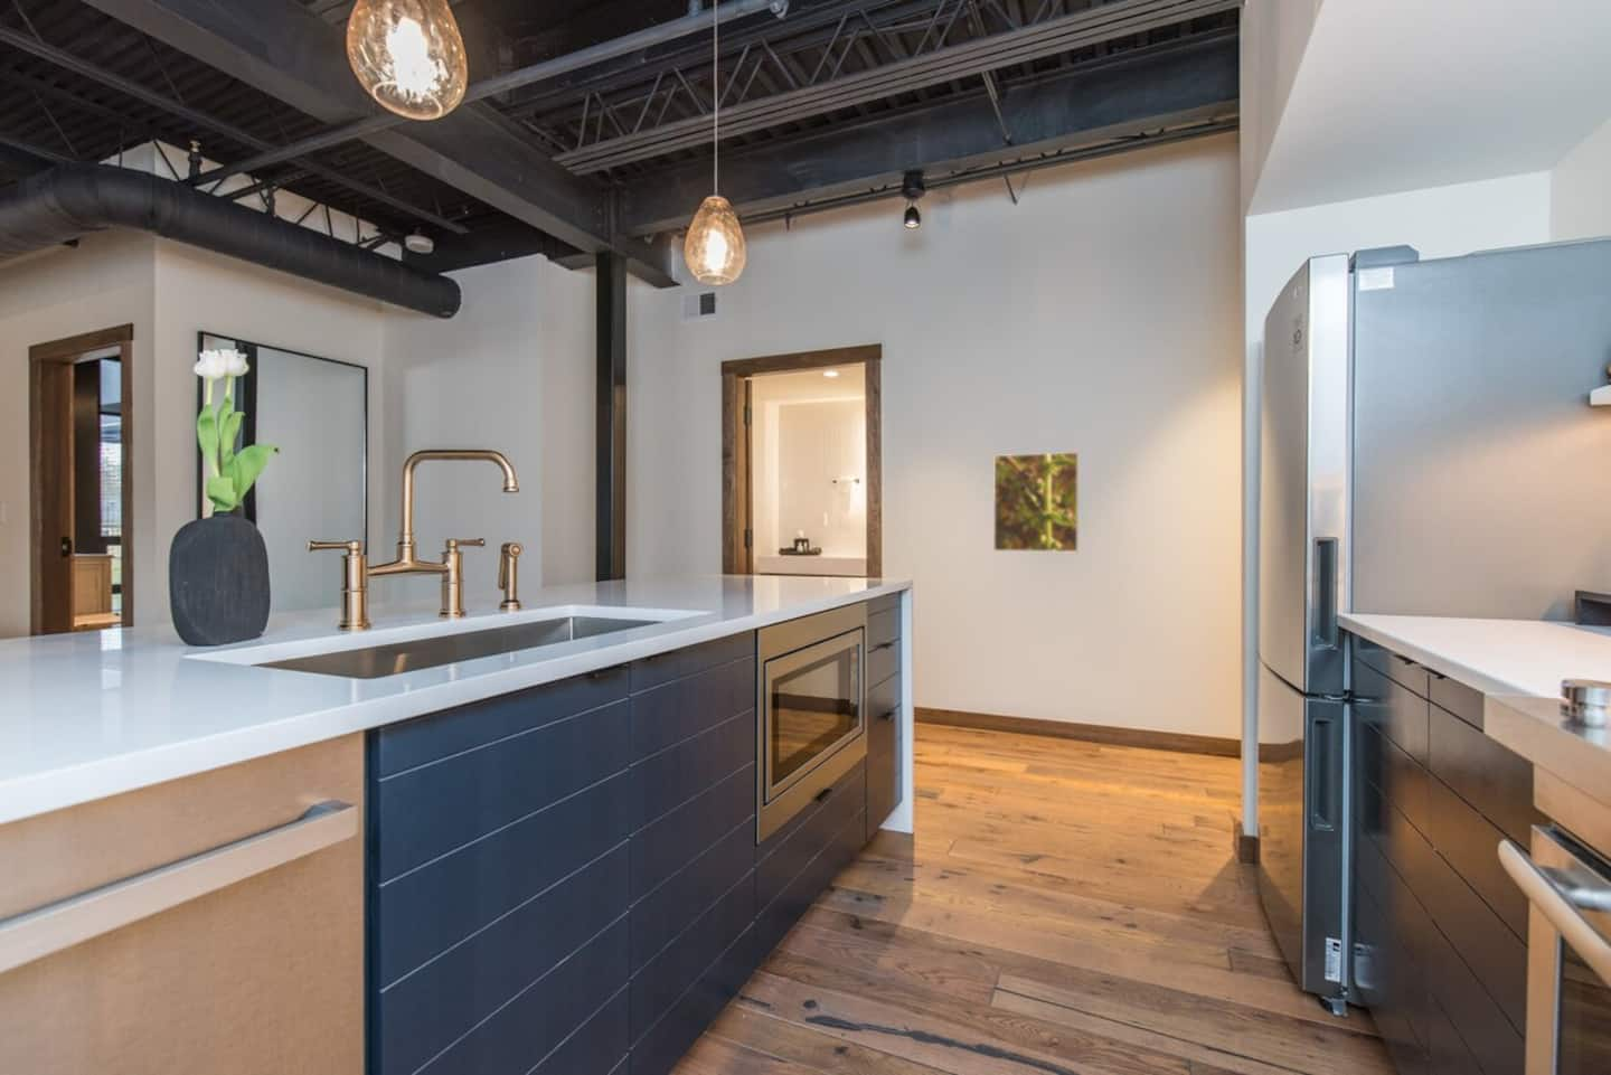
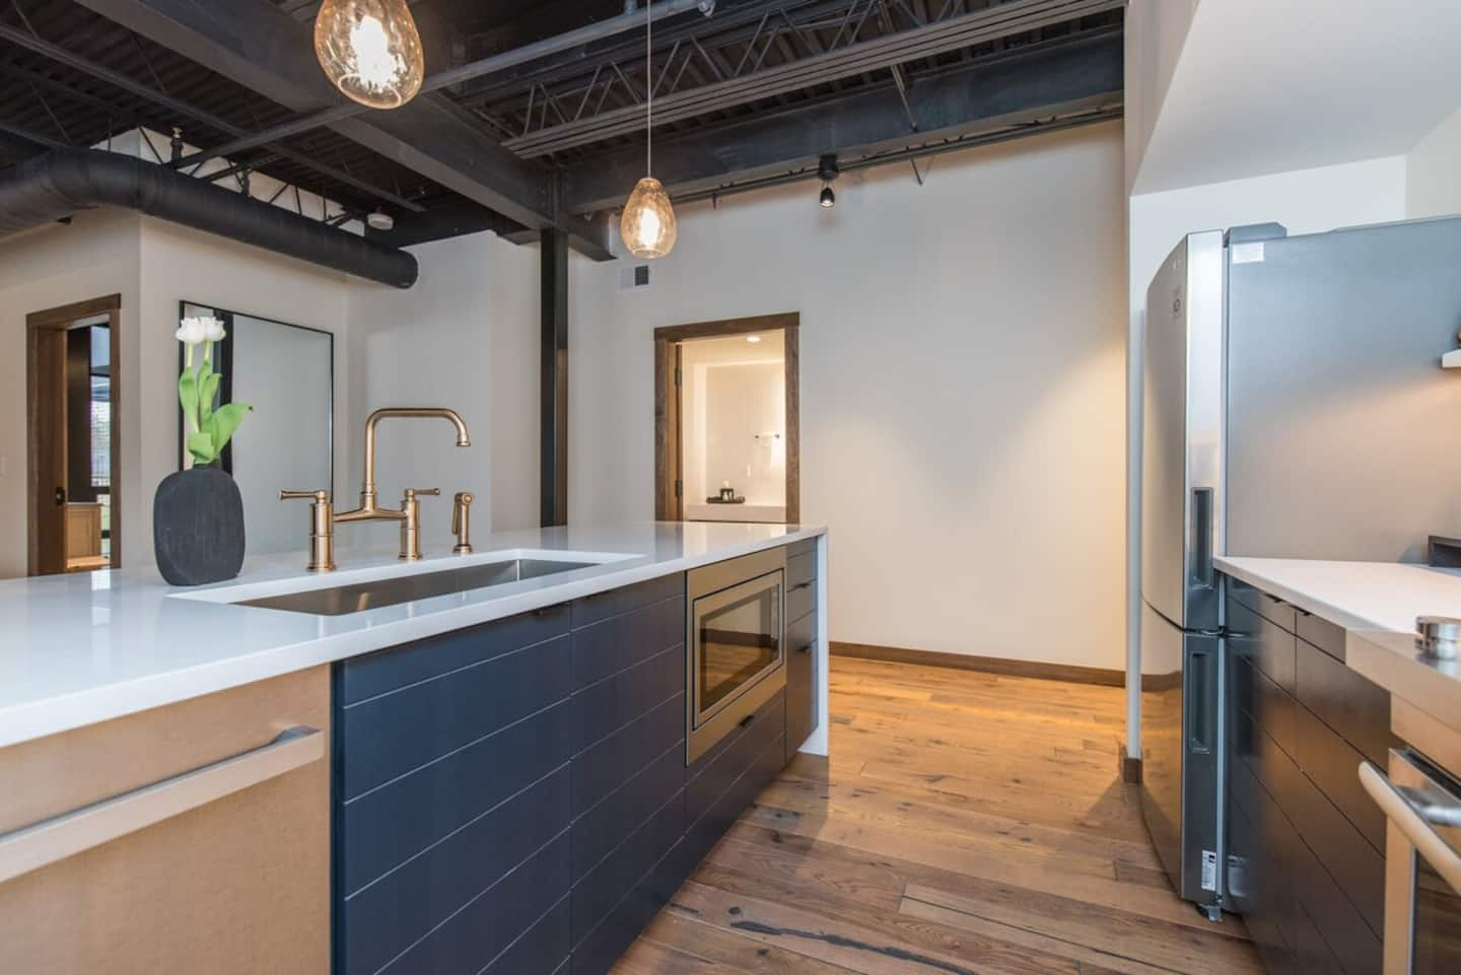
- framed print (1035, 503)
